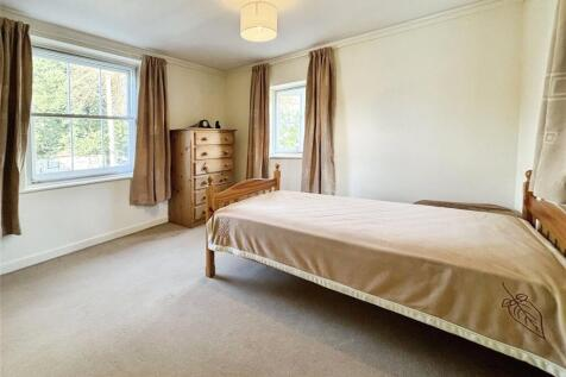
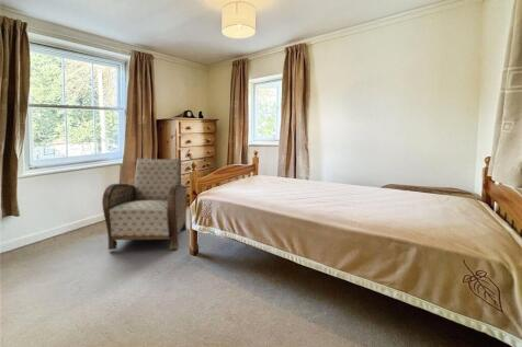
+ armchair (152, 199)
